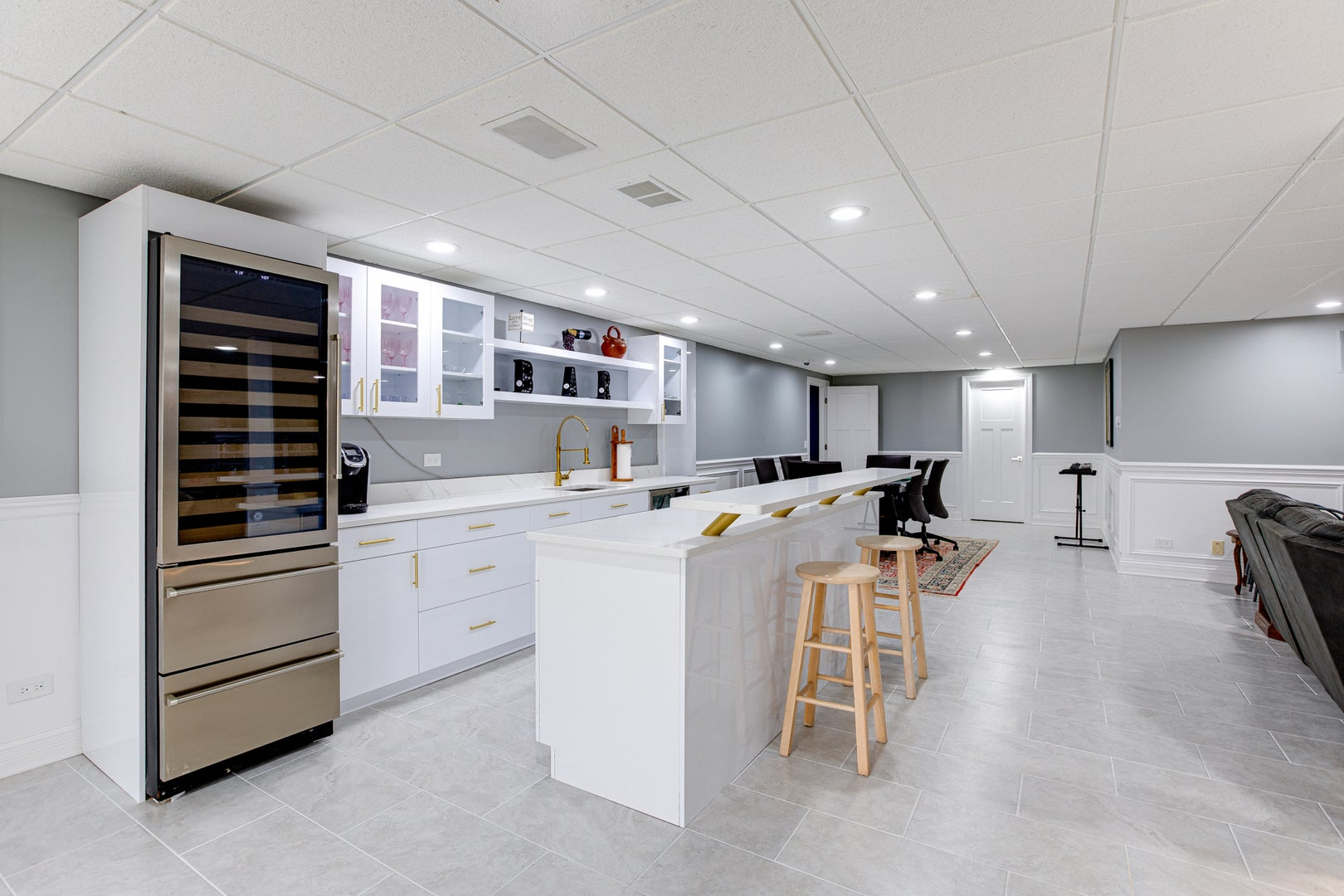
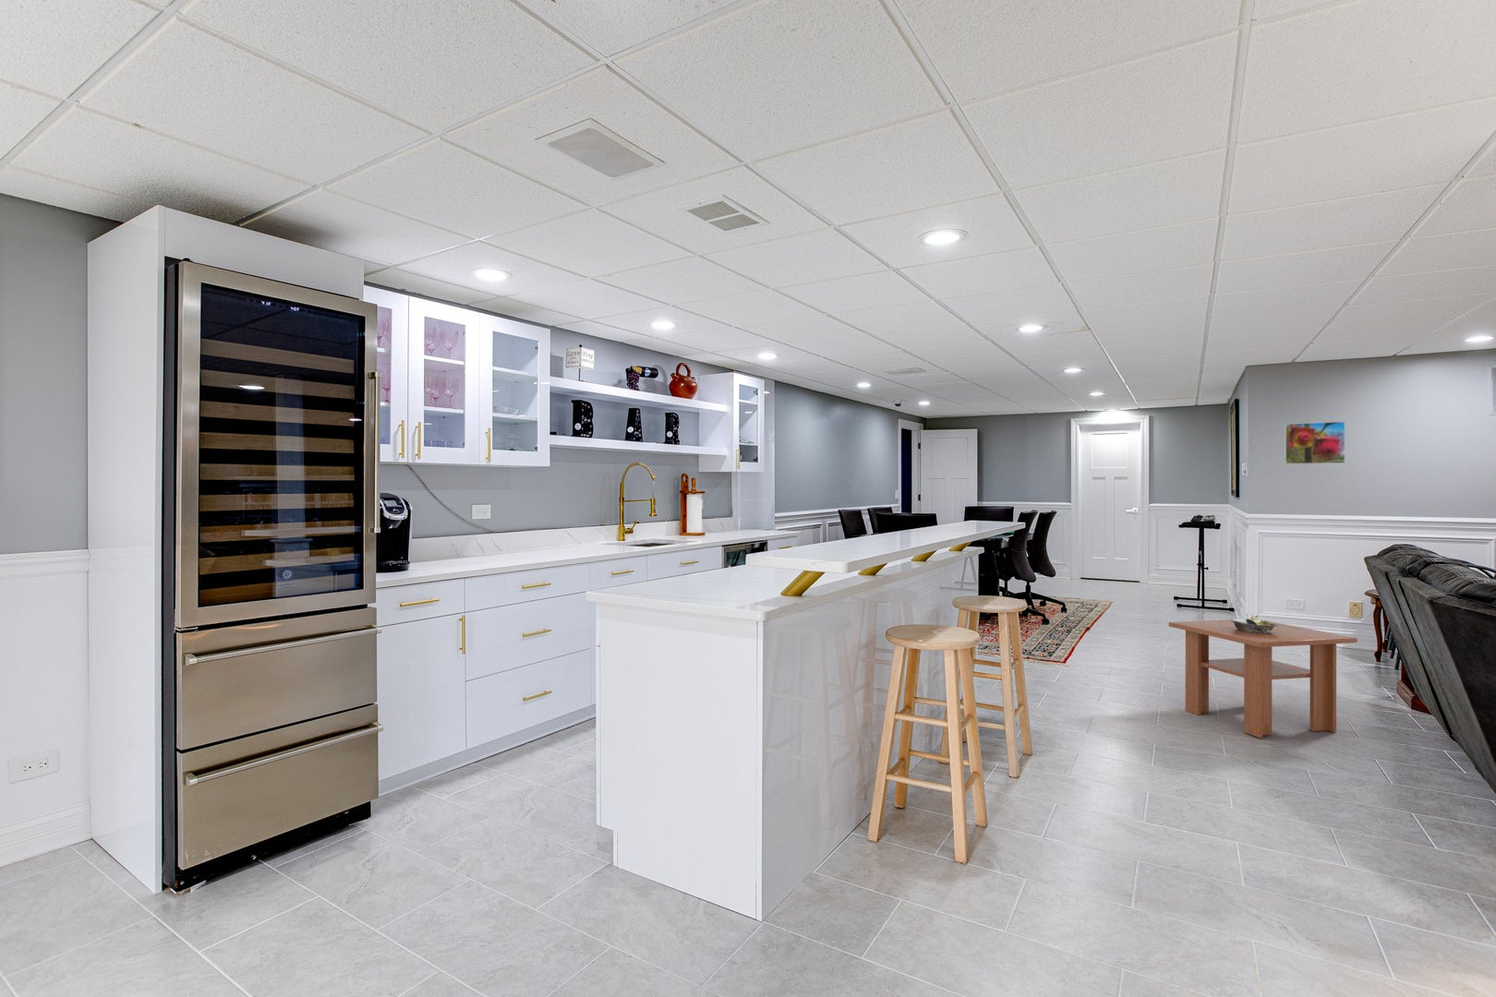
+ coffee table (1257, 674)
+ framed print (1315, 443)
+ decorative bowl (1258, 622)
